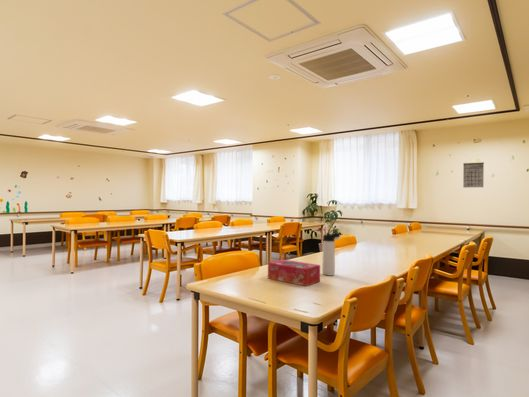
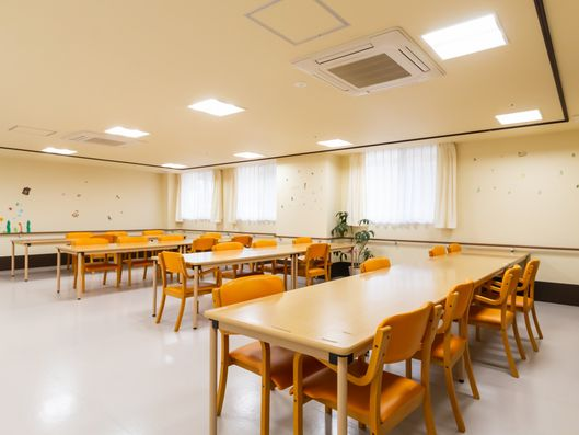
- tissue box (293, 271)
- thermos bottle (331, 253)
- calendar (473, 172)
